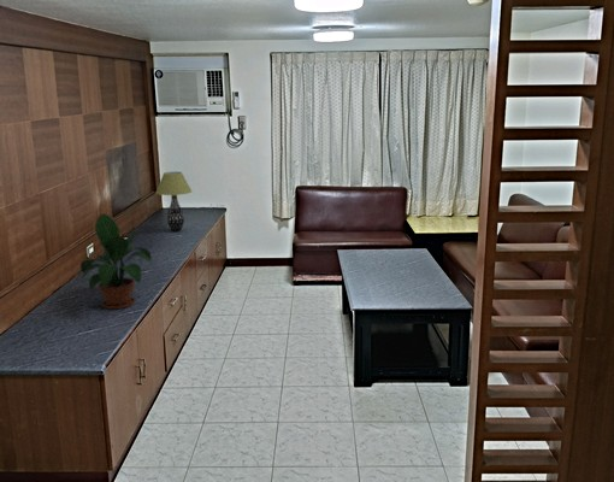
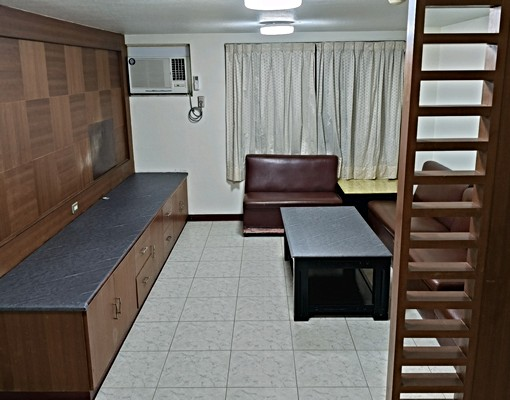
- table lamp (175, 201)
- potted plant (117, 260)
